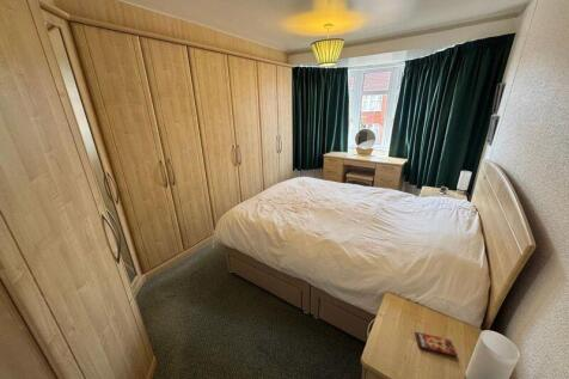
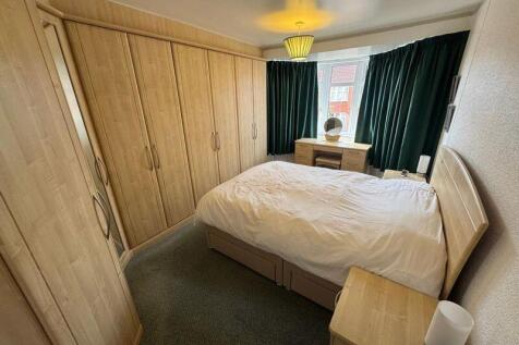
- smartphone (434, 343)
